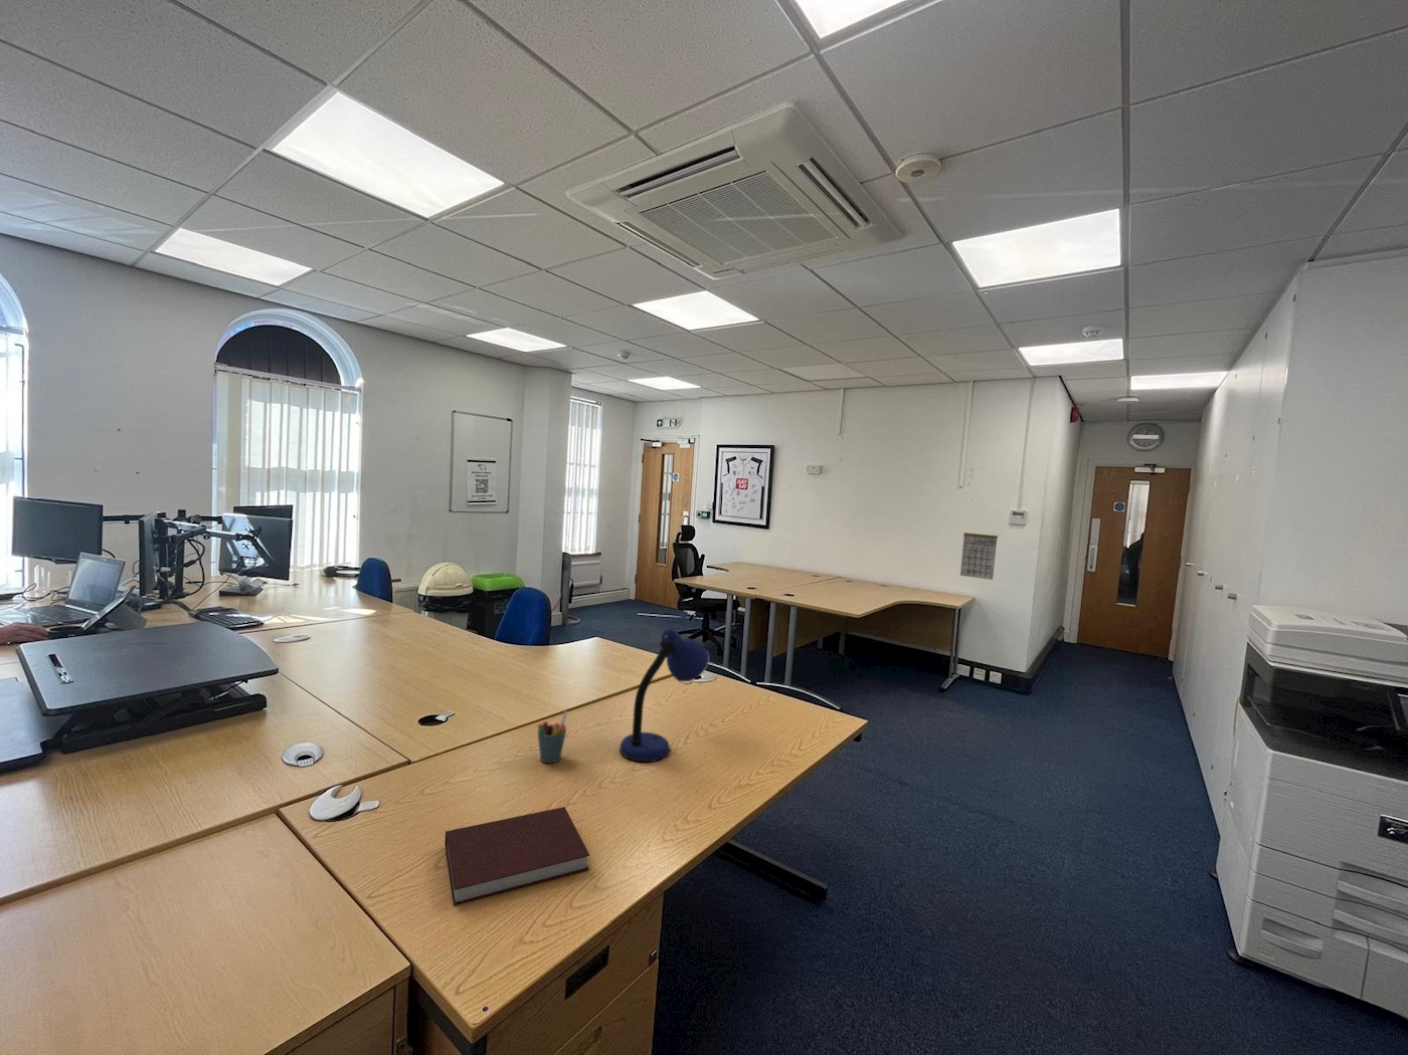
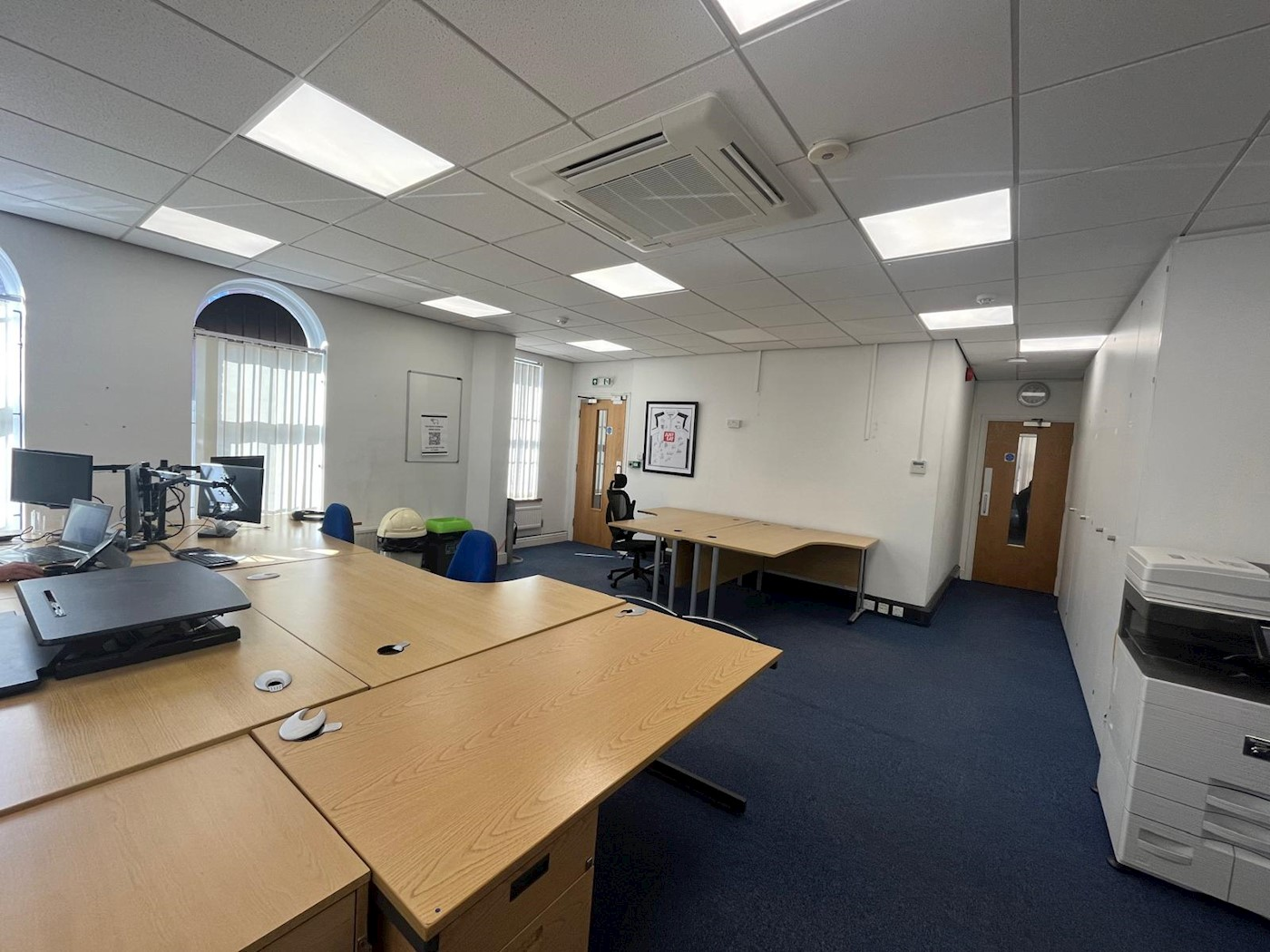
- calendar (979, 551)
- desk lamp (674, 677)
- notebook (516, 849)
- pen holder (551, 737)
